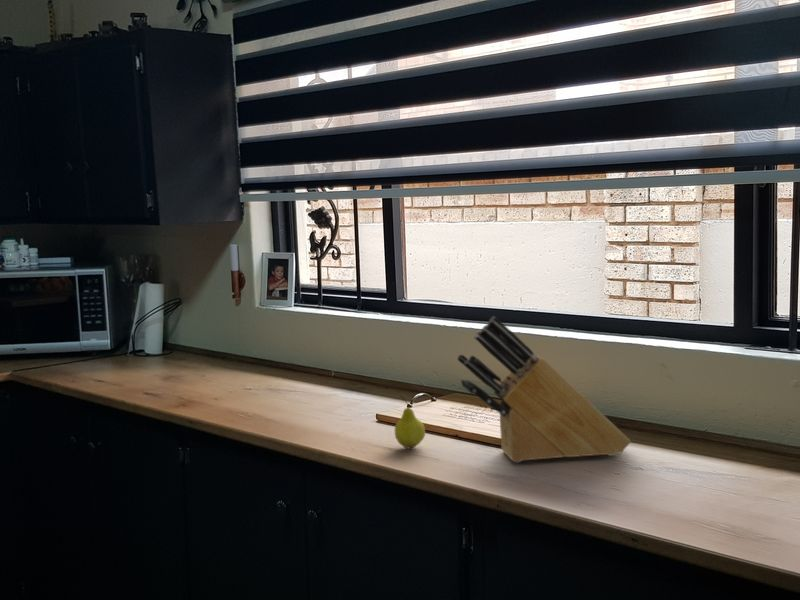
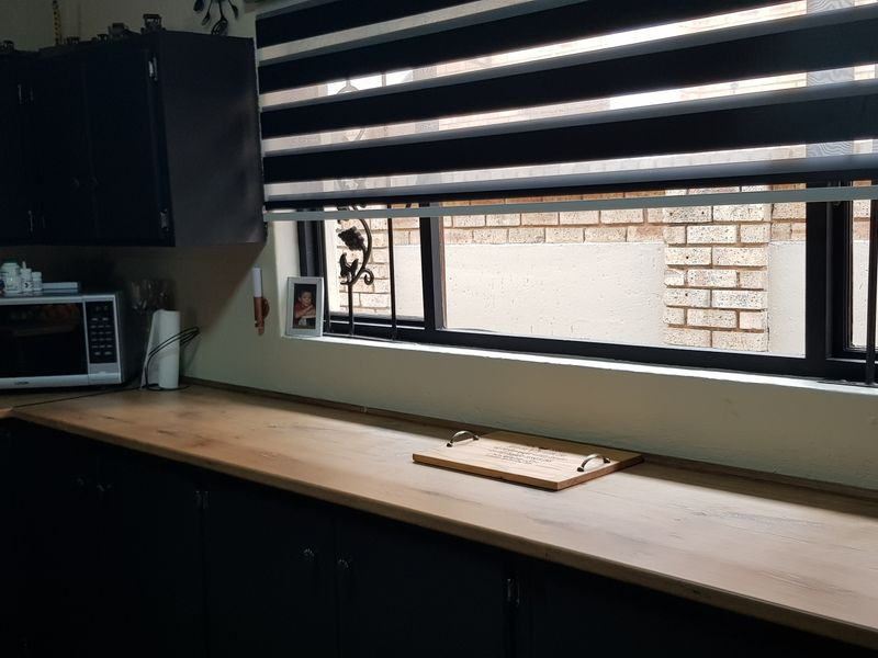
- knife block (541, 384)
- fruit (409, 421)
